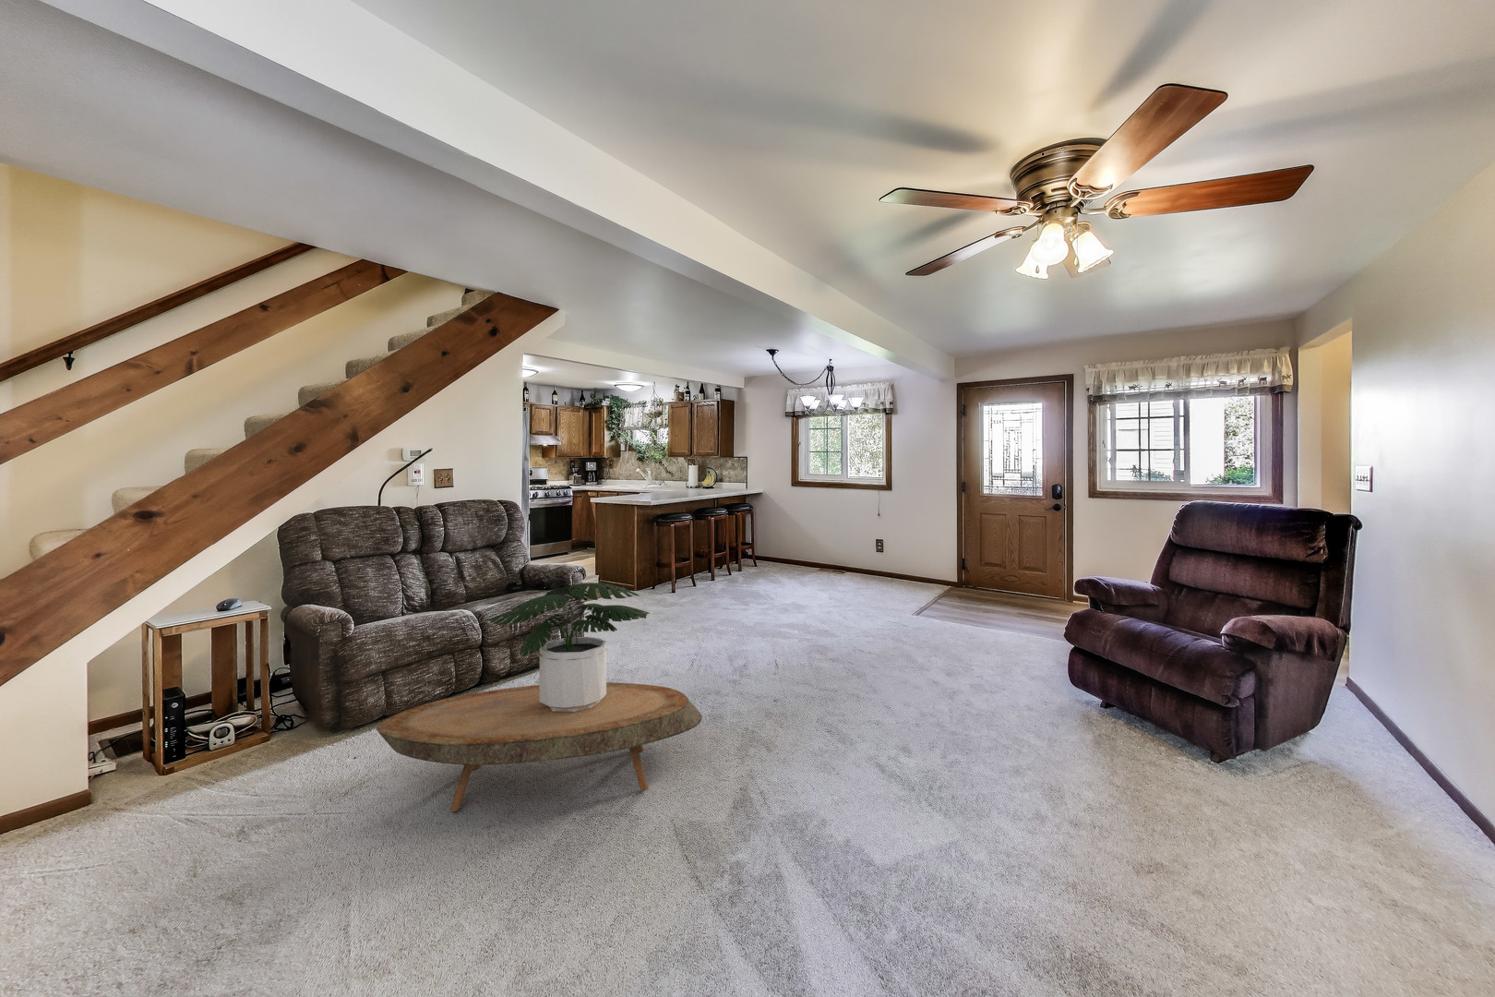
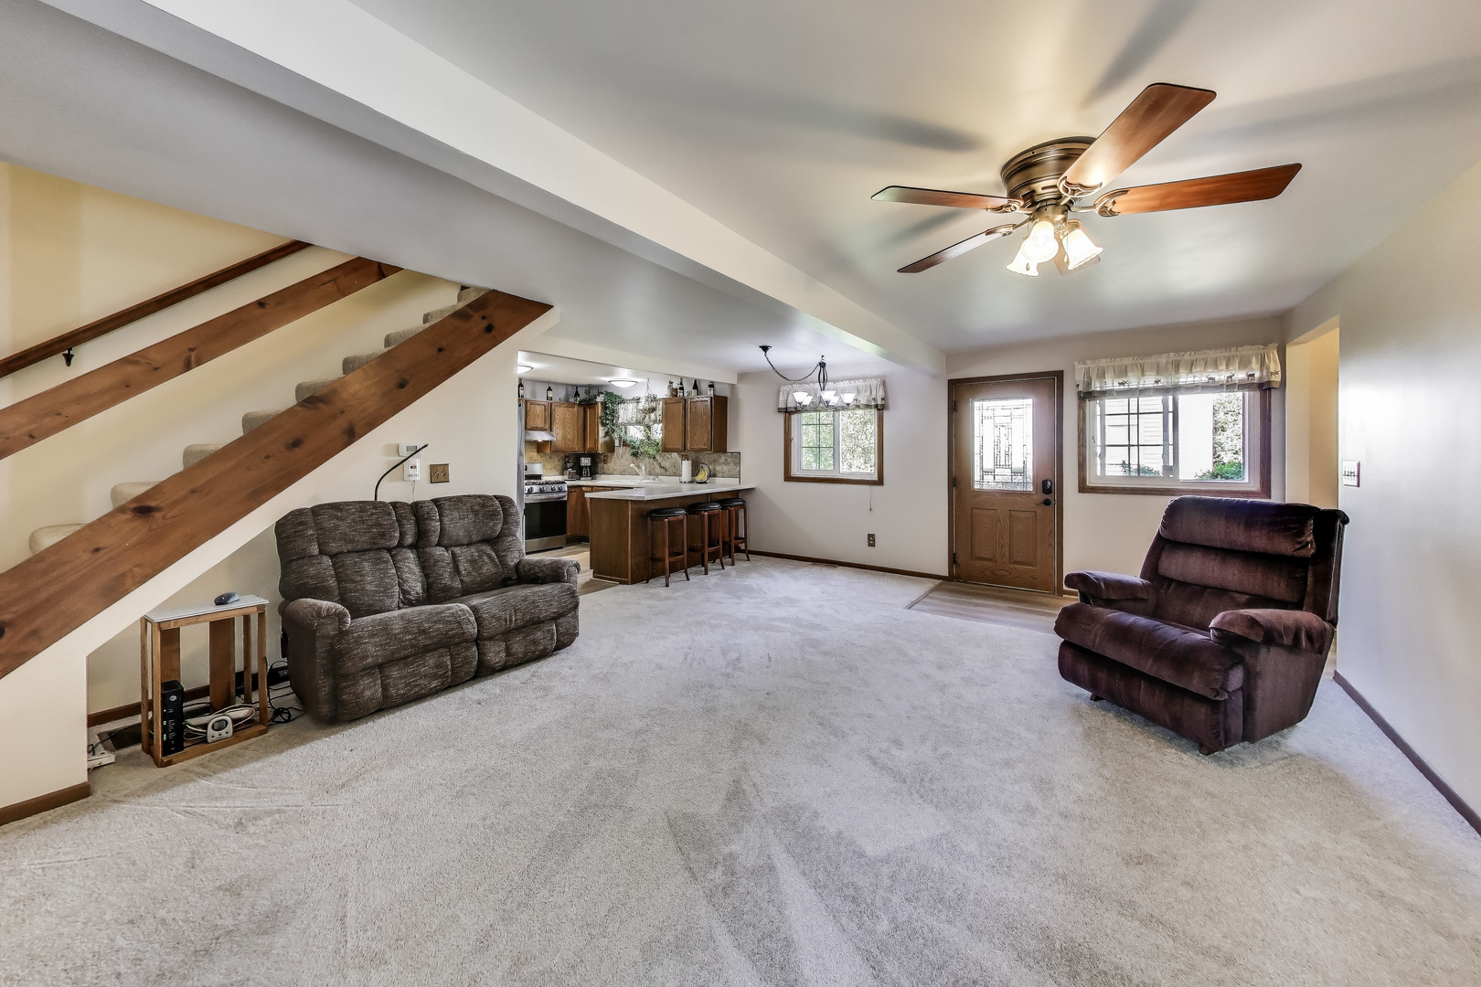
- coffee table (550, 742)
- potted plant (570, 640)
